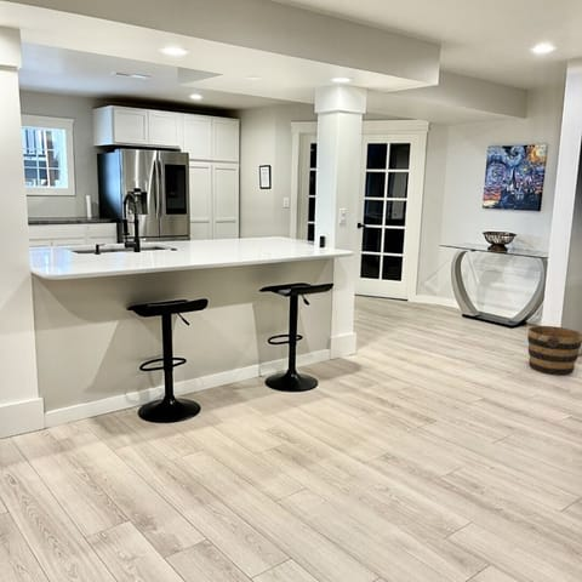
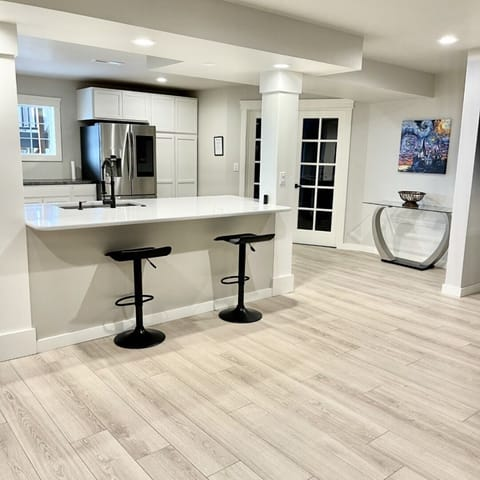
- bucket (553, 349)
